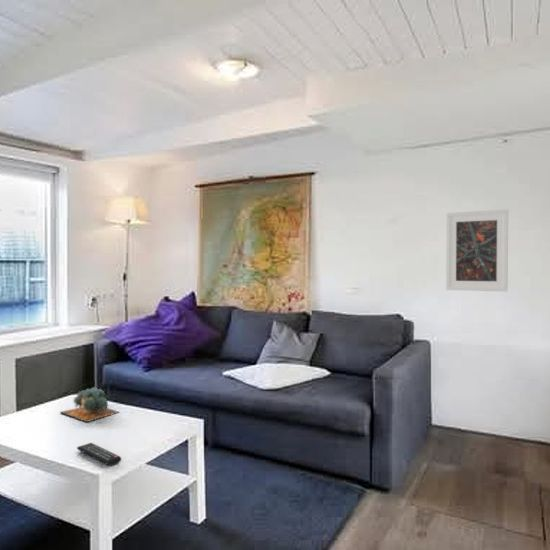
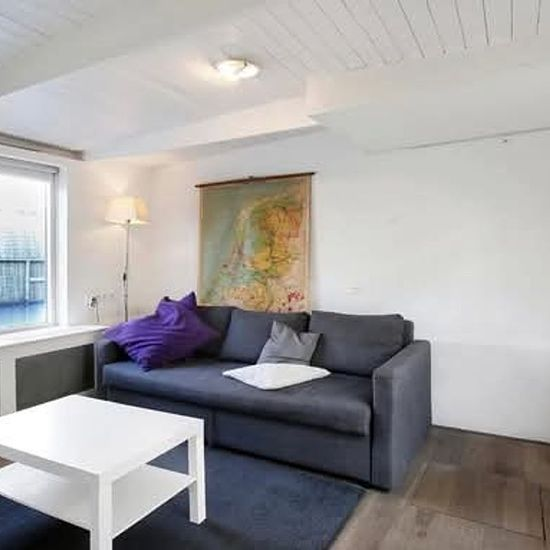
- remote control (98, 453)
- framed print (476, 251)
- succulent plant (89, 400)
